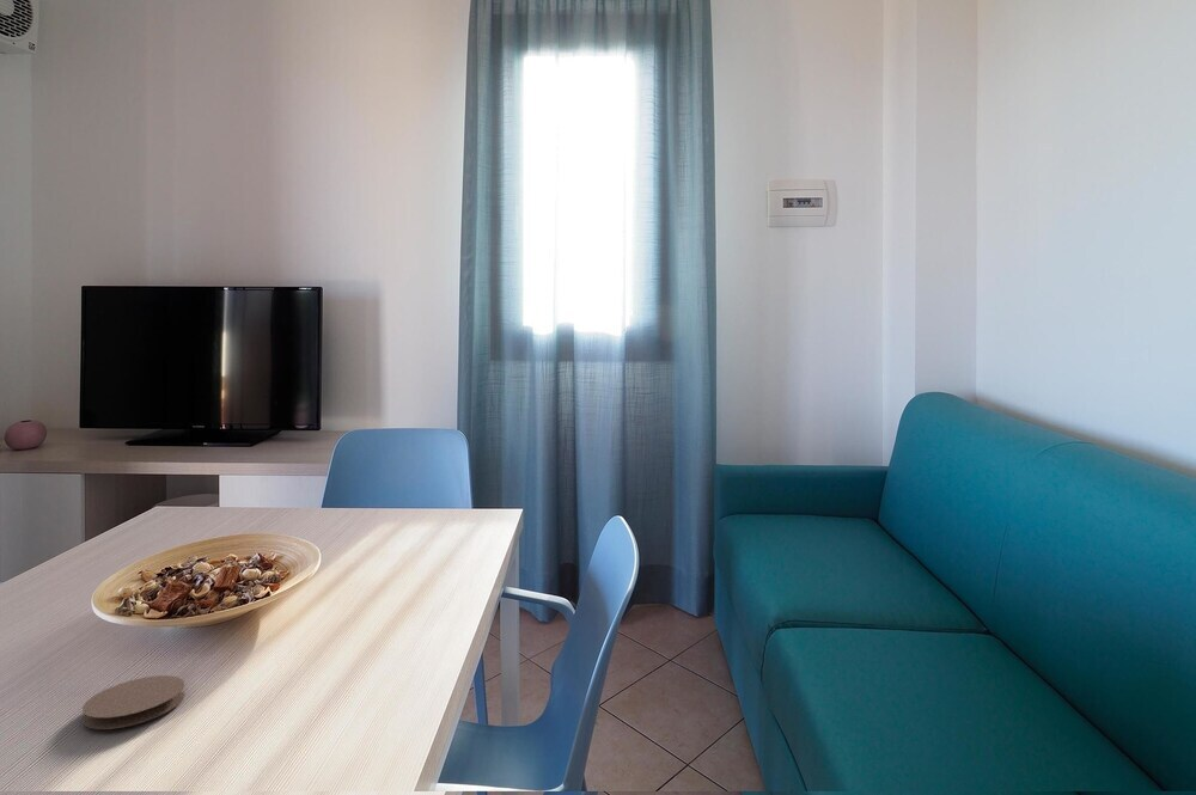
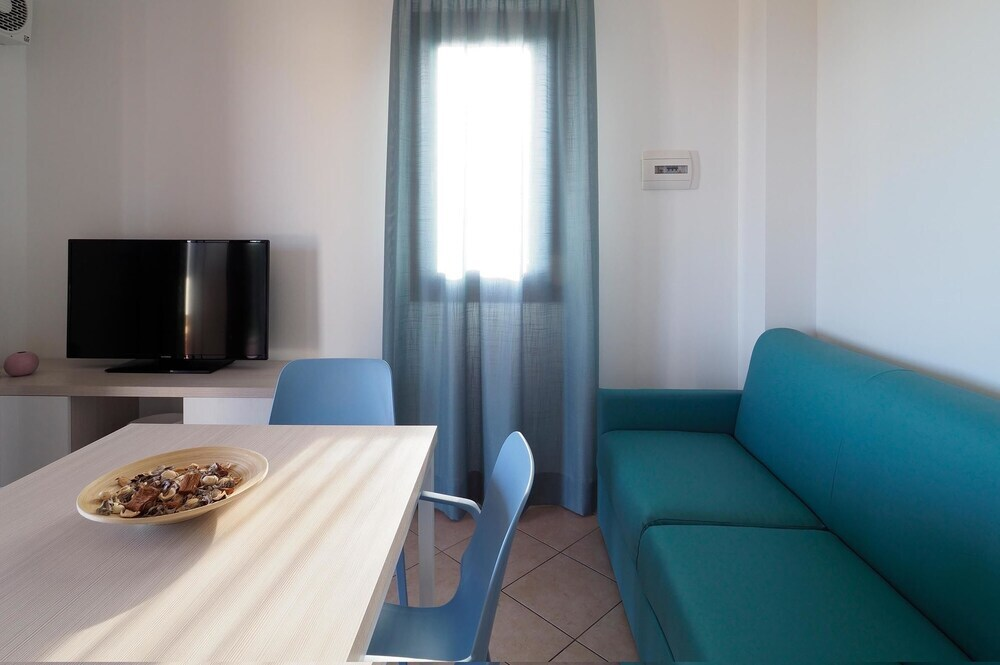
- coaster (135, 701)
